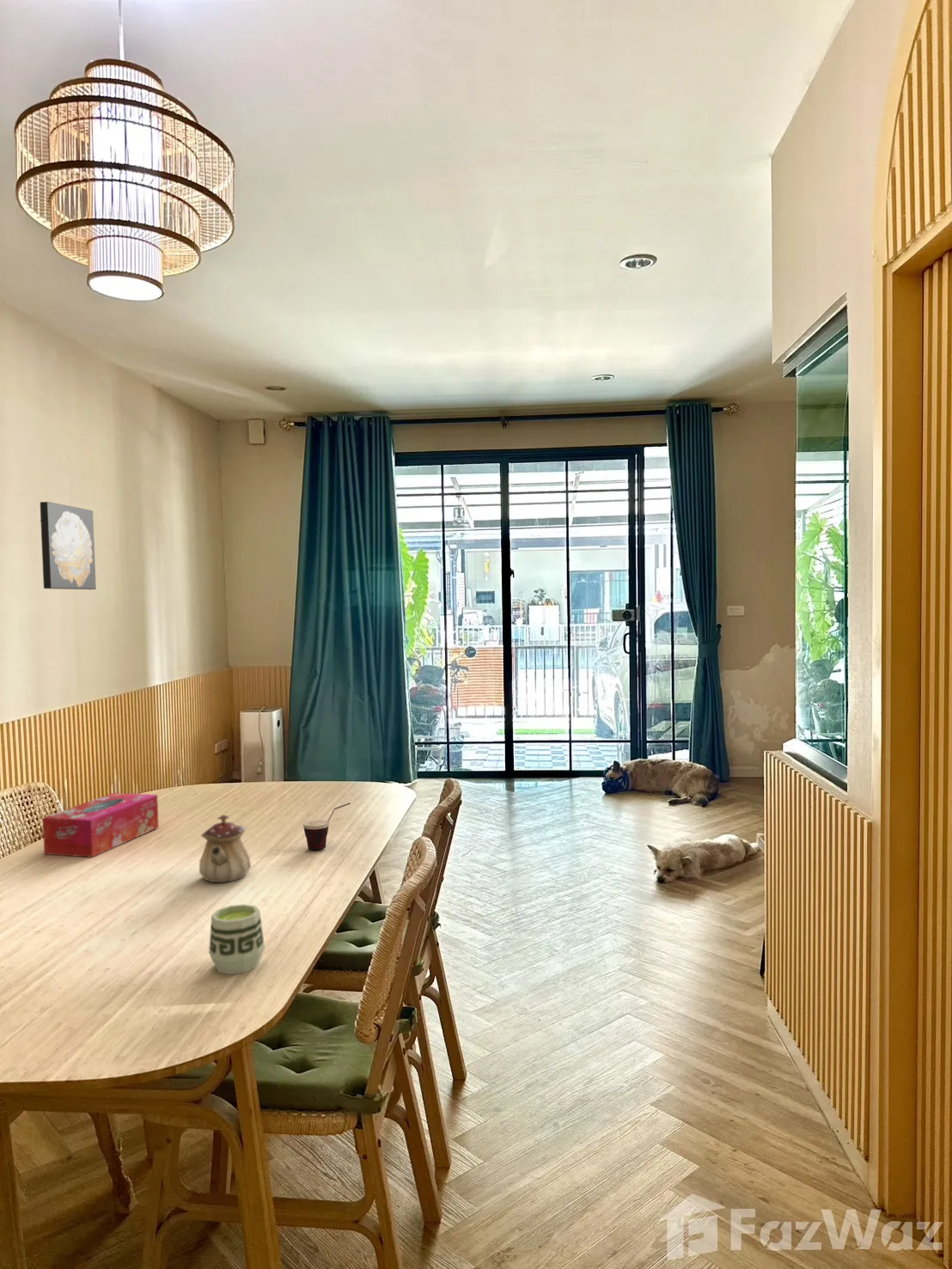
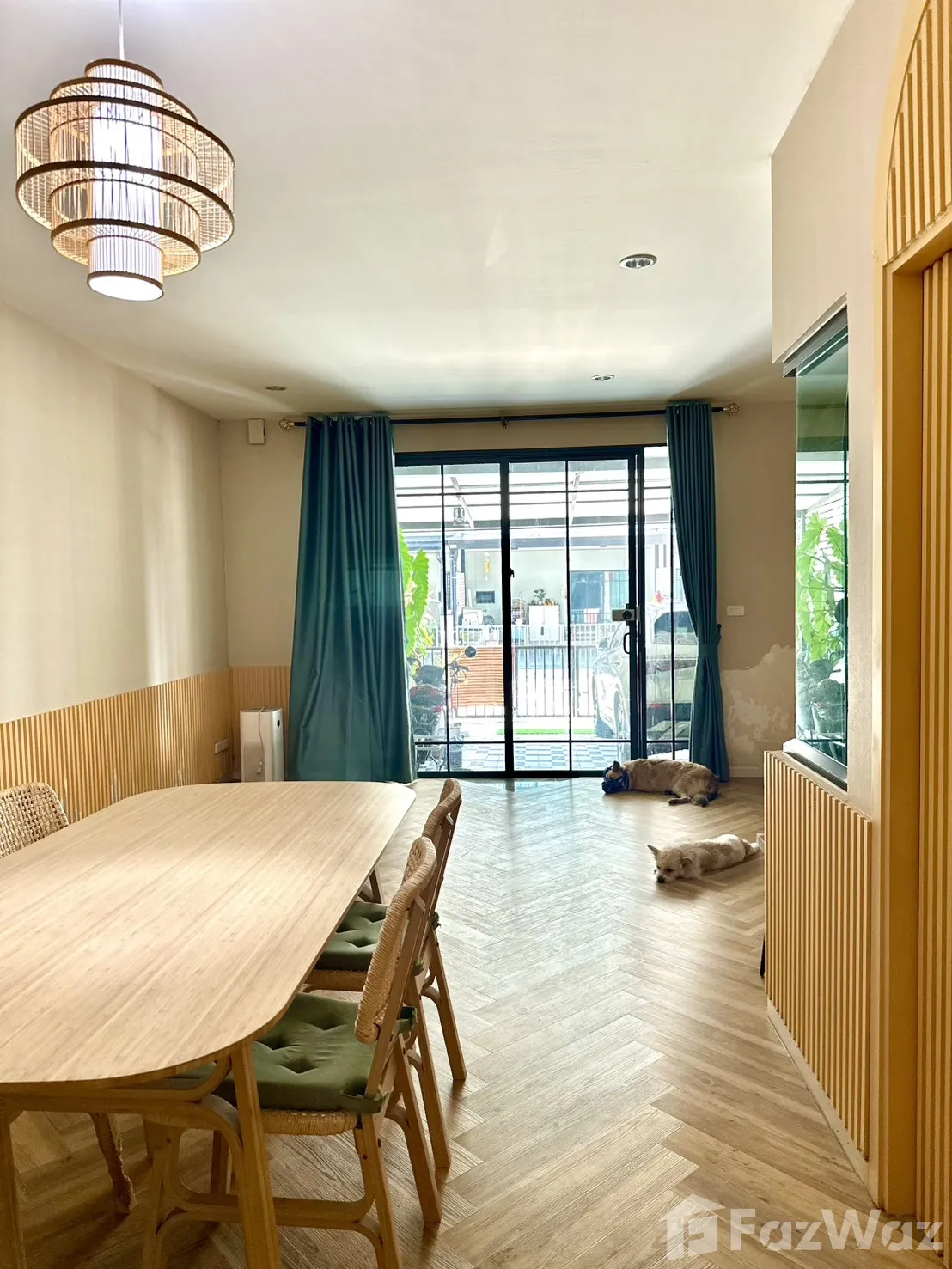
- cup (236, 939)
- cup (326, 826)
- tissue box (103, 822)
- teapot (225, 844)
- wall art (69, 547)
